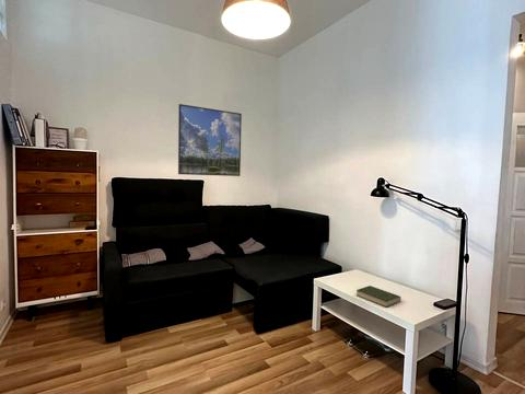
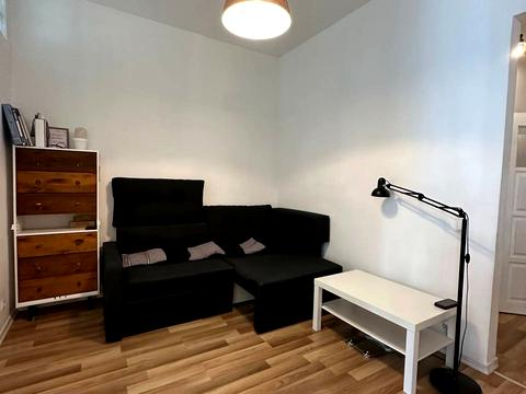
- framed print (211, 142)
- book (377, 296)
